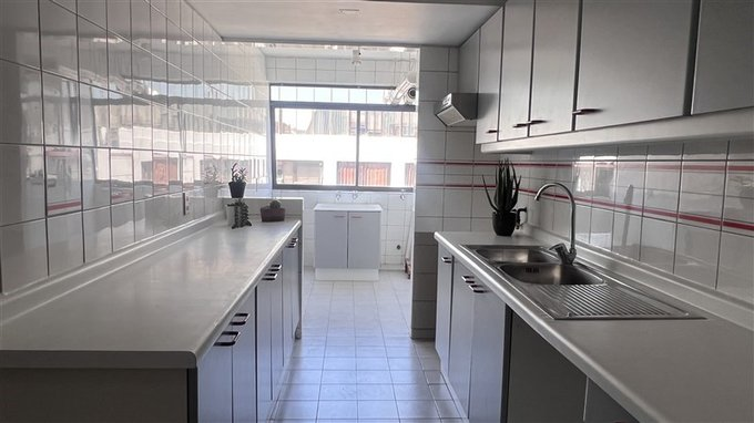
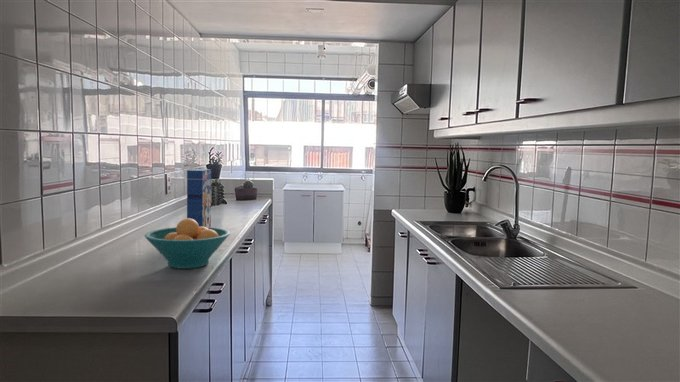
+ fruit bowl (188, 241)
+ cereal box (199, 202)
